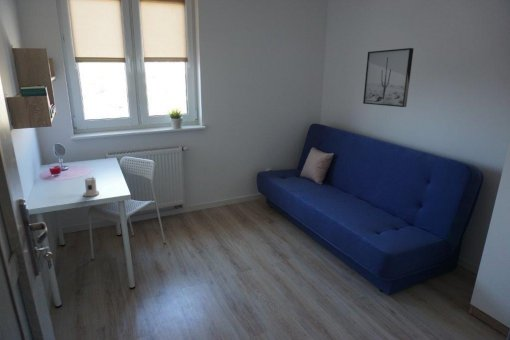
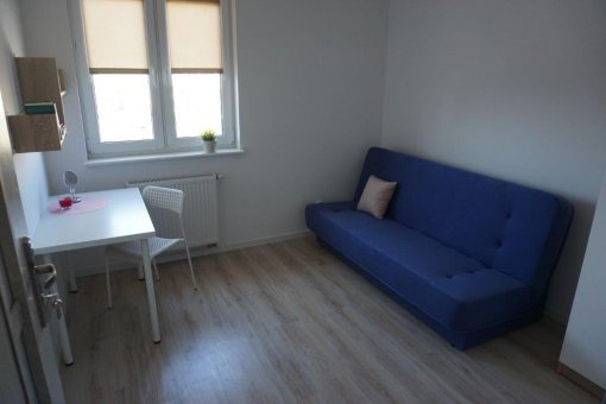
- wall art (386, 78)
- candle (90, 185)
